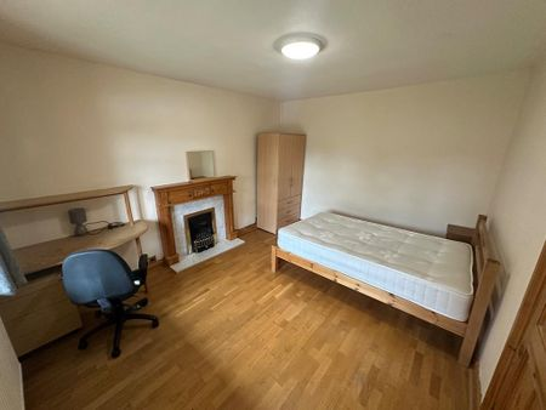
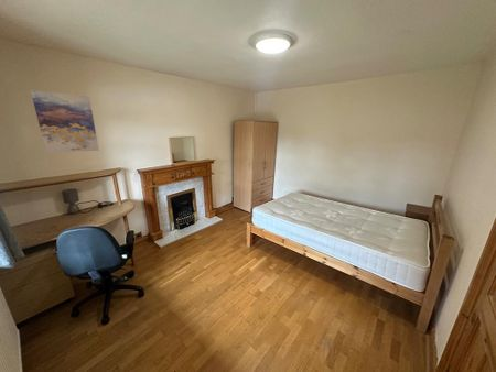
+ wall art (68, 123)
